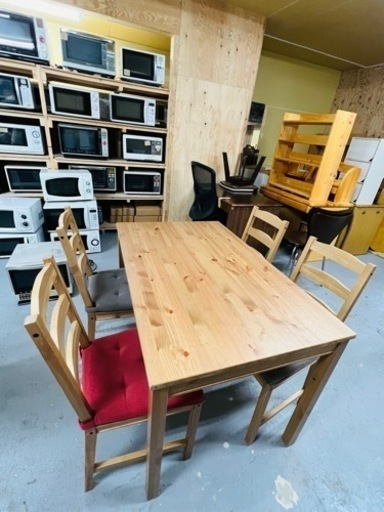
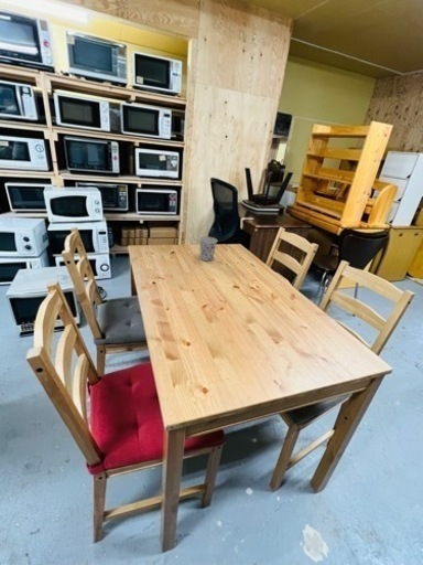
+ cup (207, 248)
